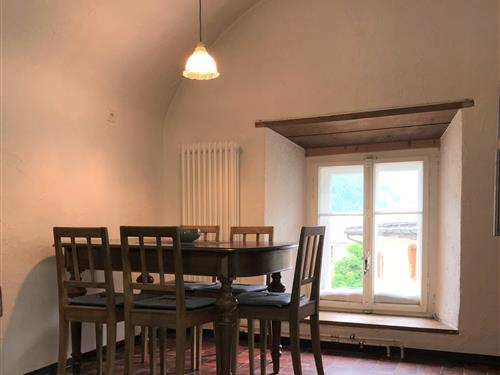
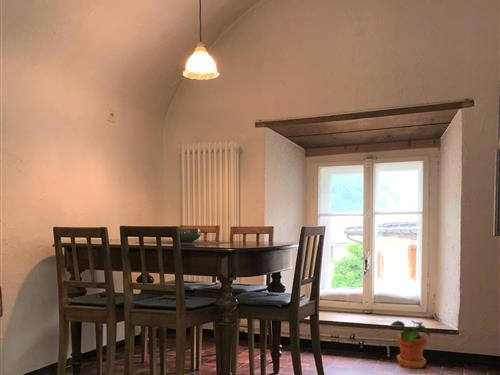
+ potted plant (408, 344)
